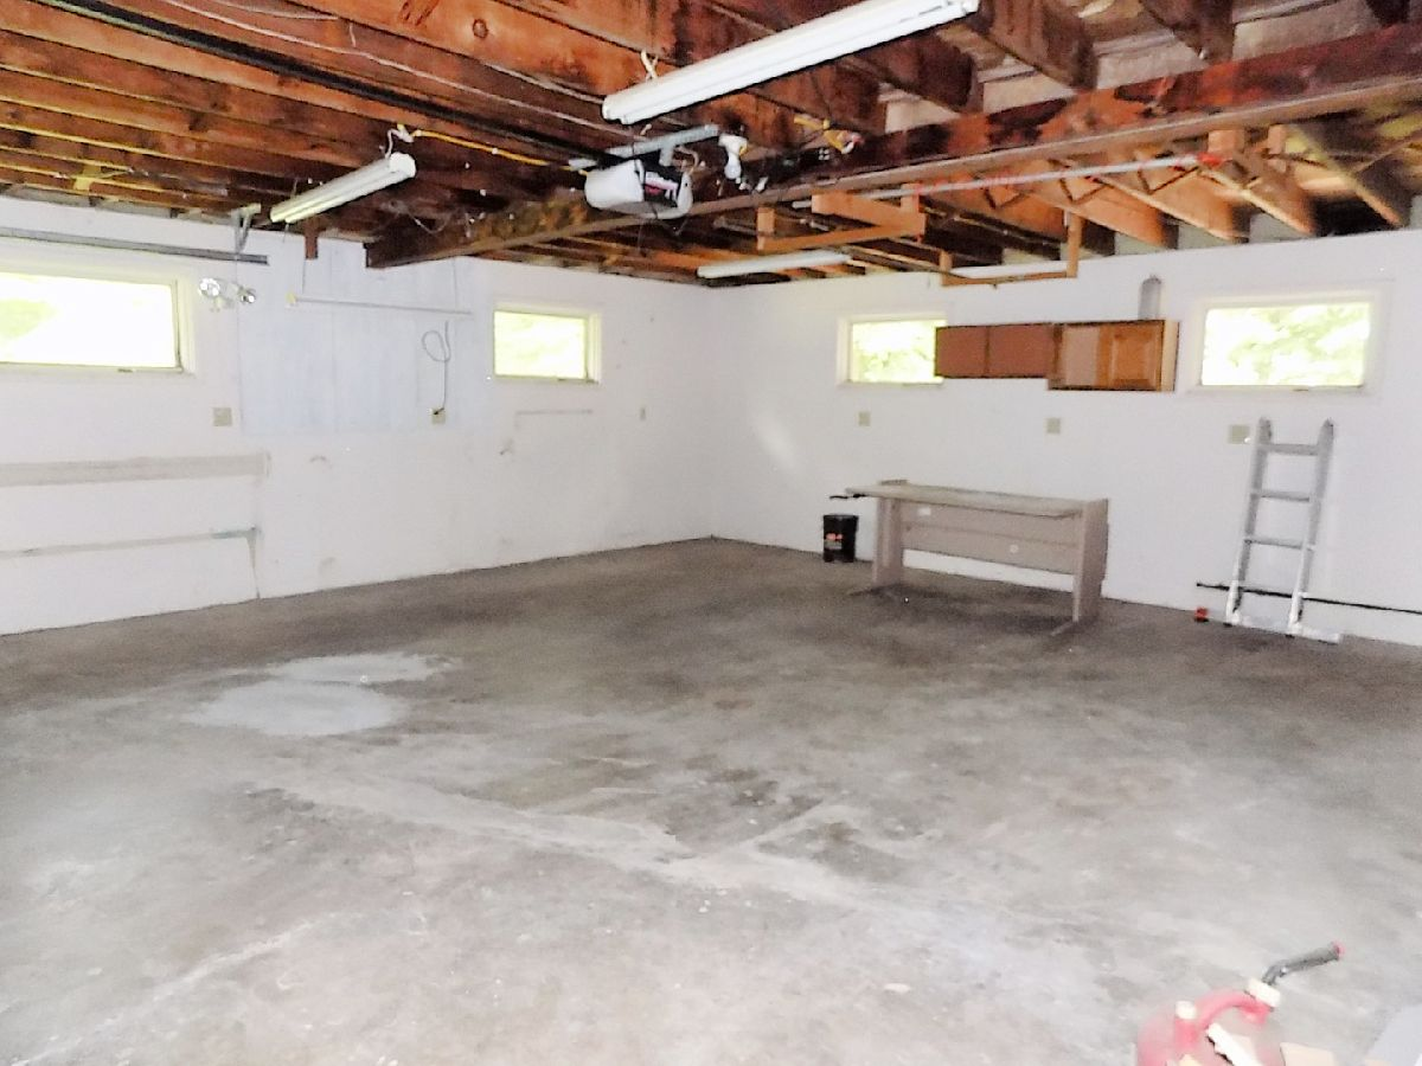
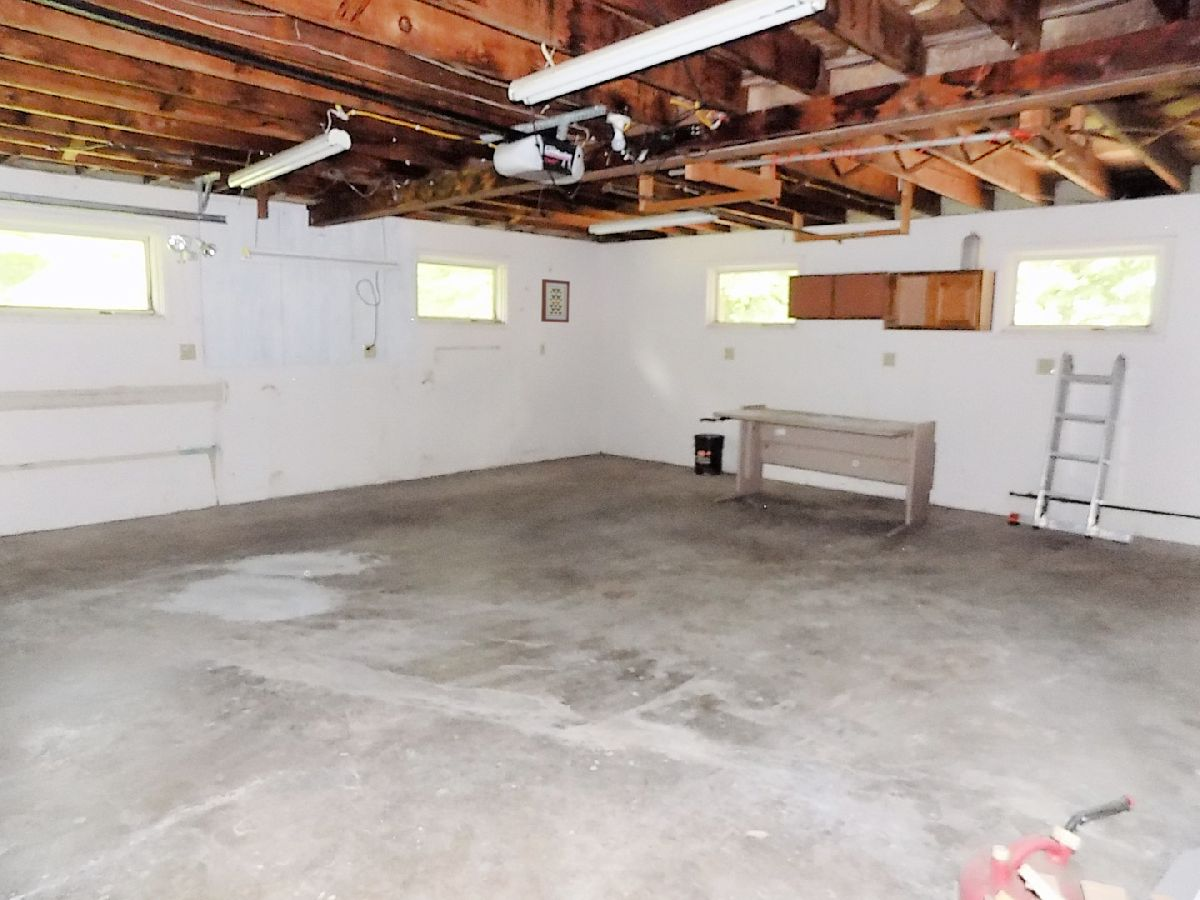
+ wall art (555, 301)
